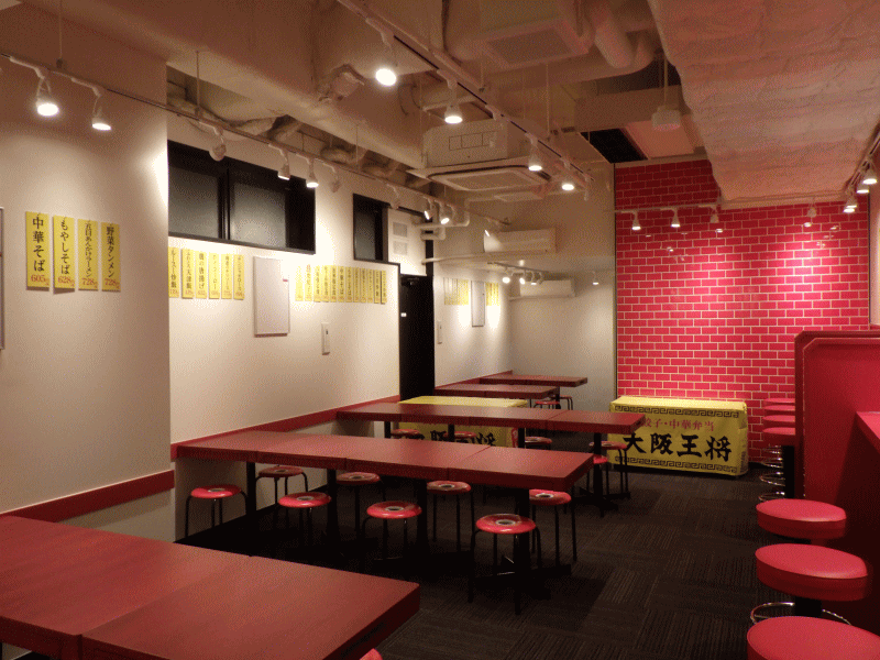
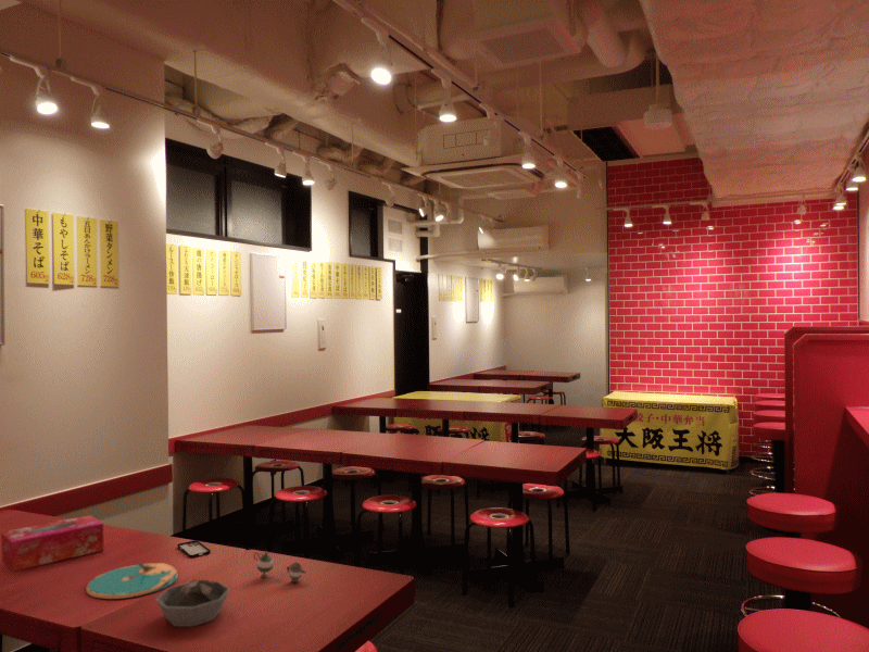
+ teapot (273, 565)
+ smartphone (193, 548)
+ plate (133, 574)
+ tissue box (53, 541)
+ bowl (193, 598)
